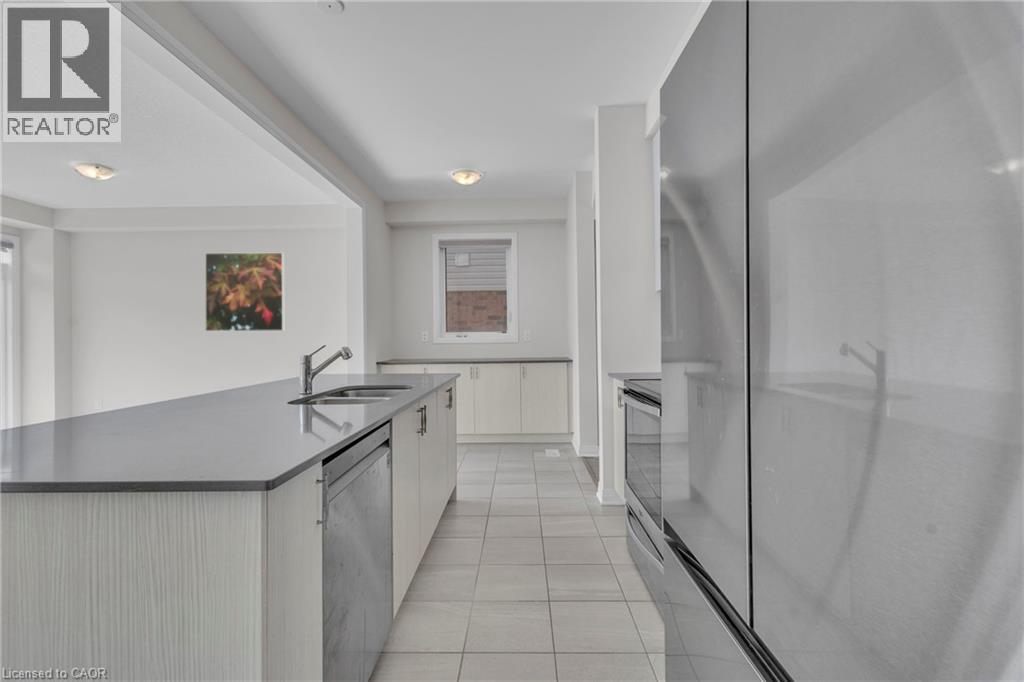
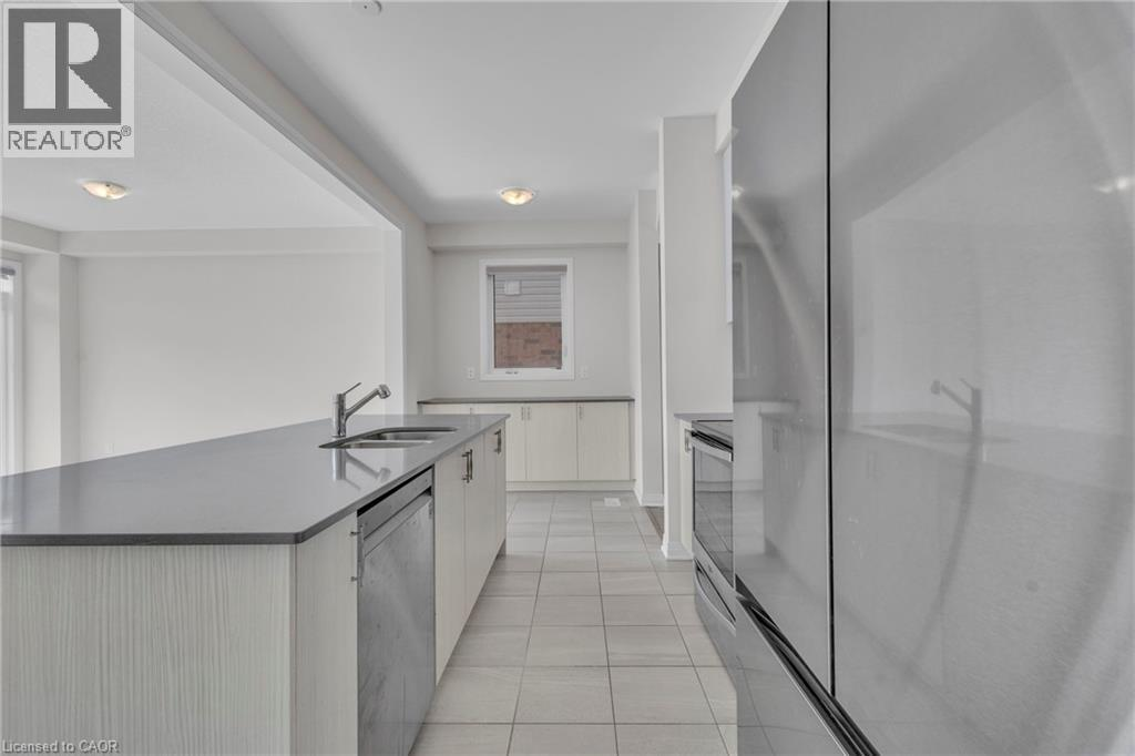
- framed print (244, 291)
